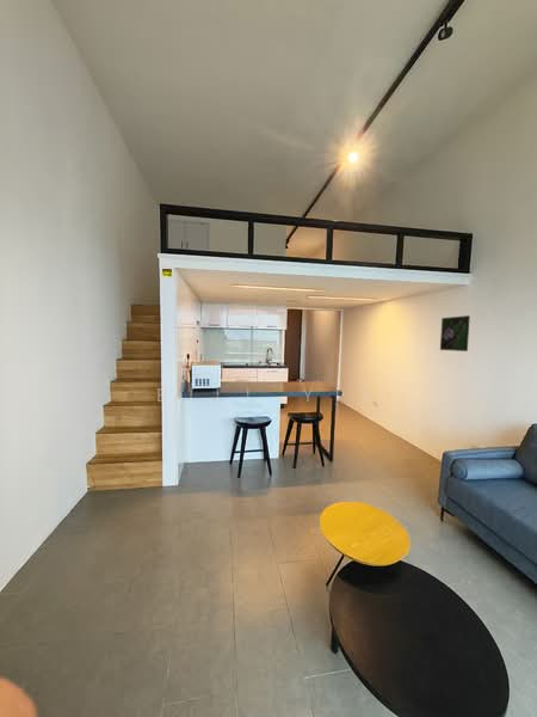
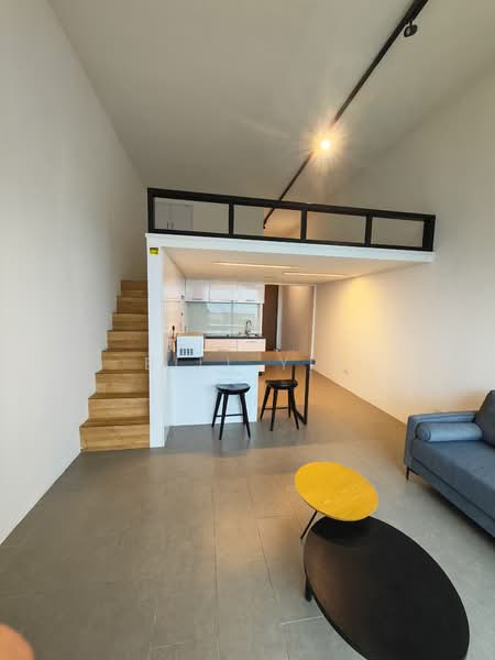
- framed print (453, 333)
